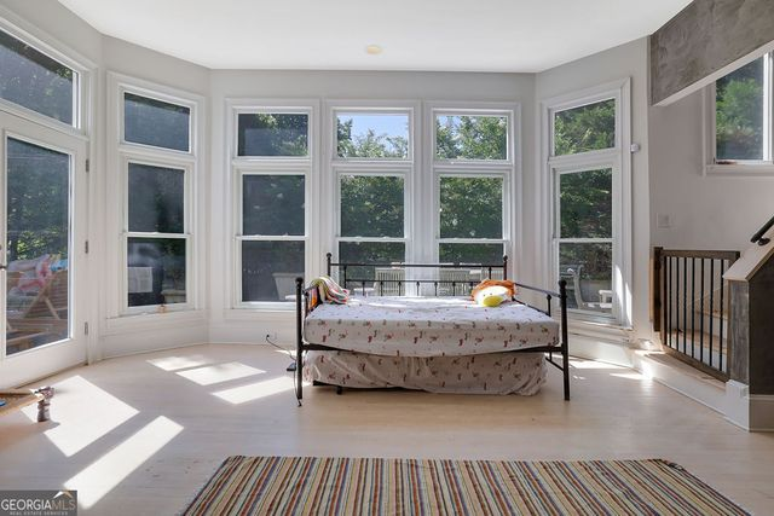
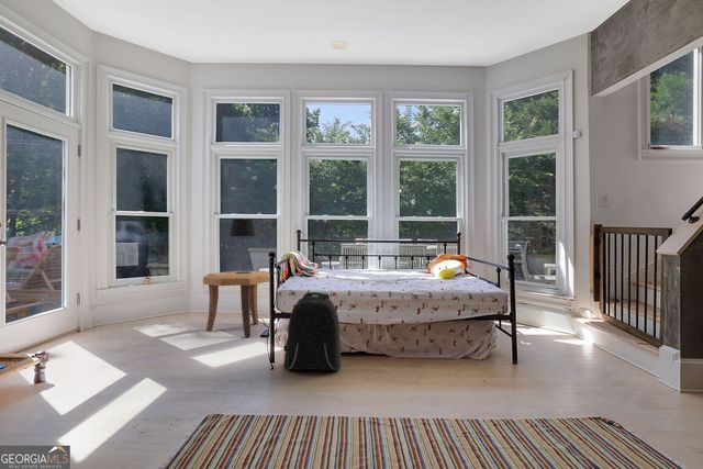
+ side table (241, 300)
+ backpack (313, 328)
+ table lamp (243, 245)
